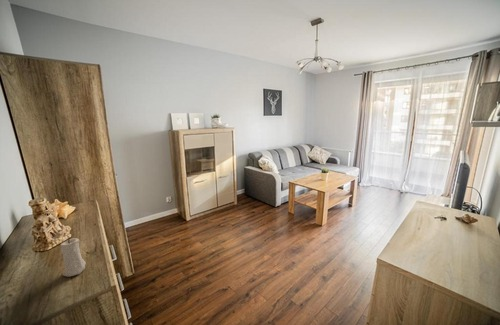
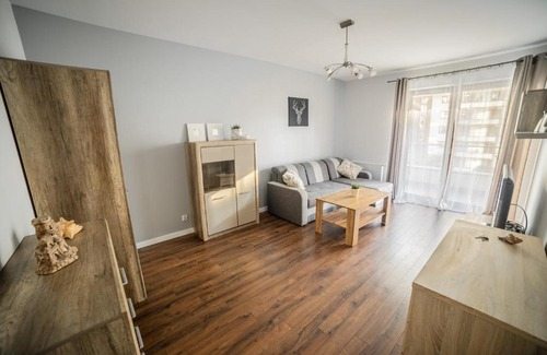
- candle (71, 254)
